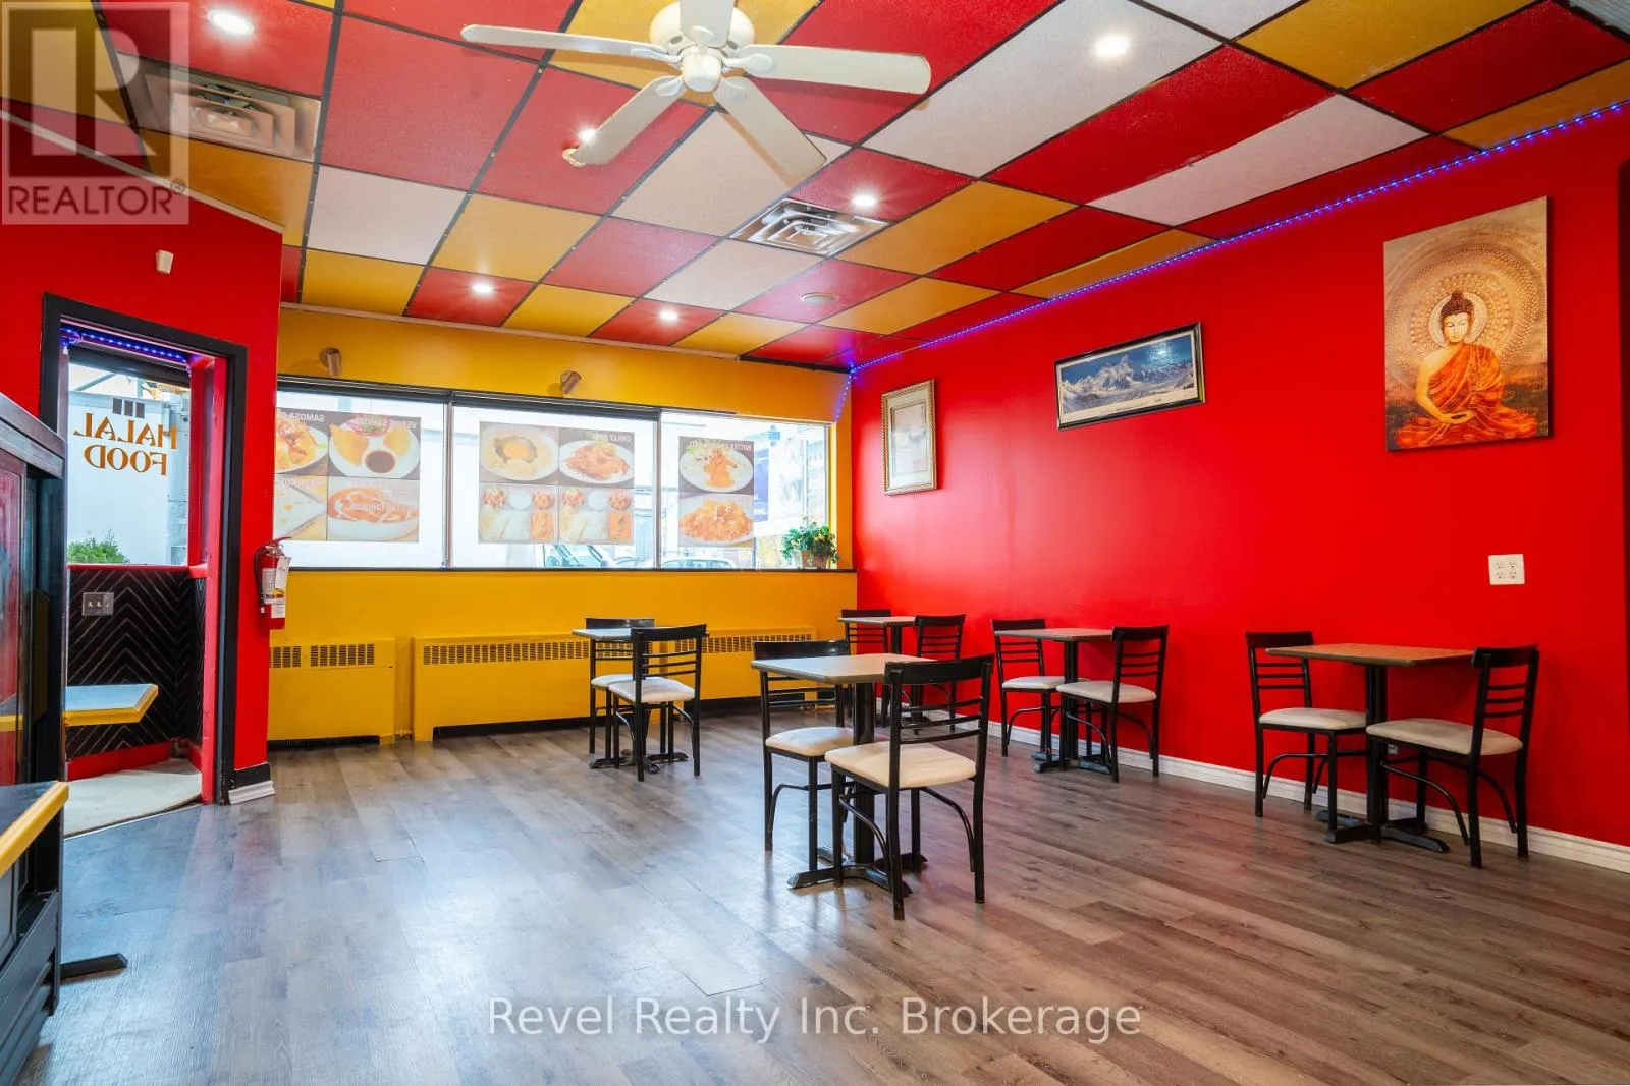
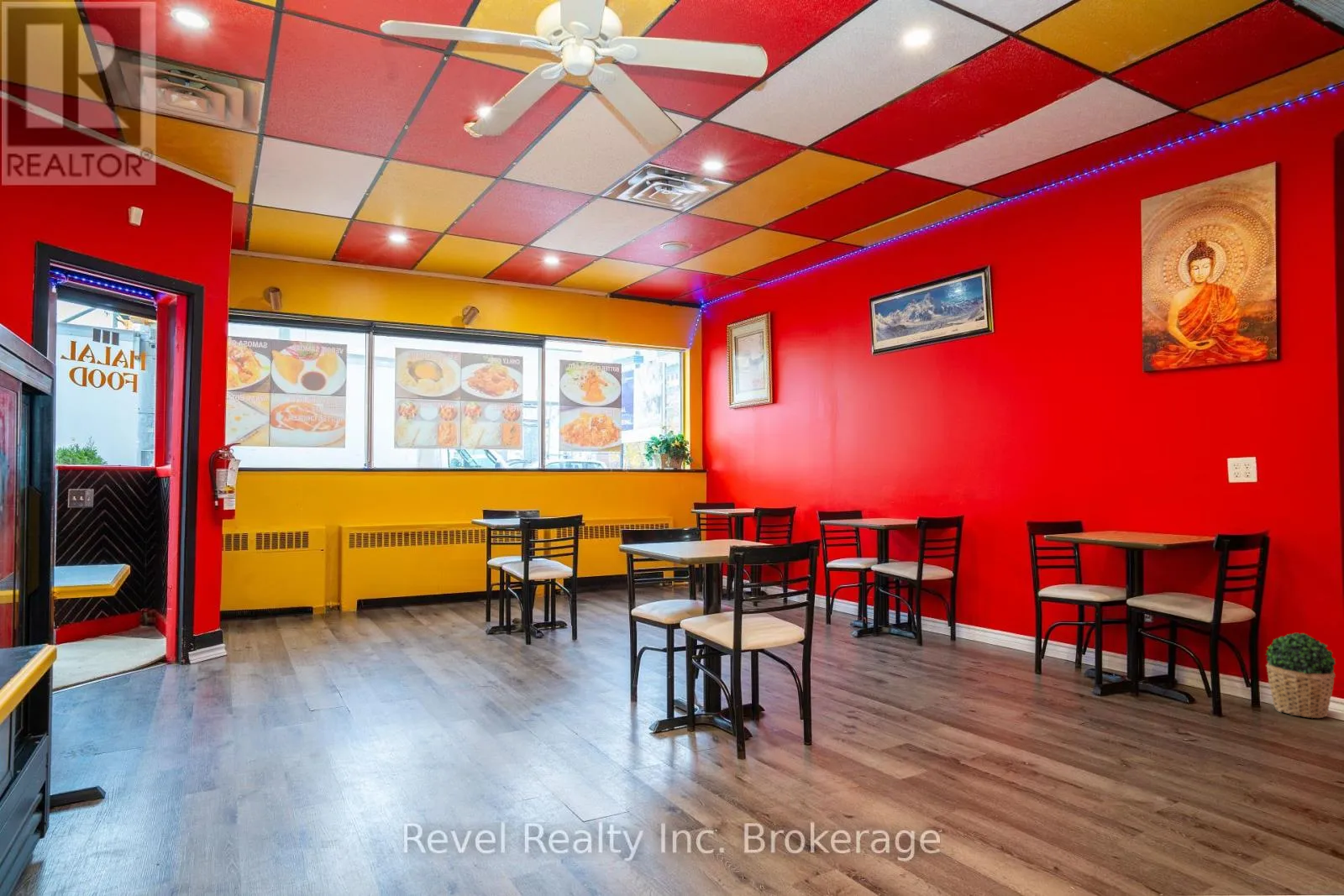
+ potted plant (1299, 673)
